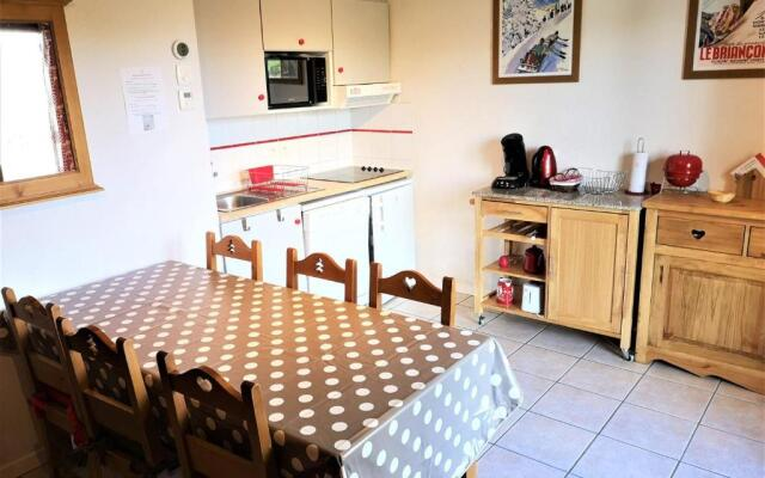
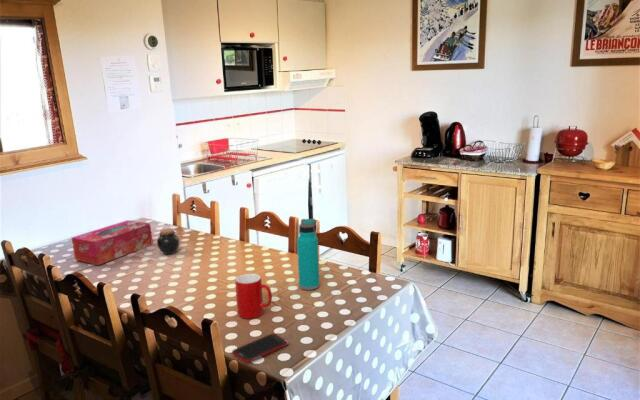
+ water bottle (308, 253)
+ jar (168, 241)
+ cell phone (260, 347)
+ cup (253, 297)
+ tissue box (113, 241)
